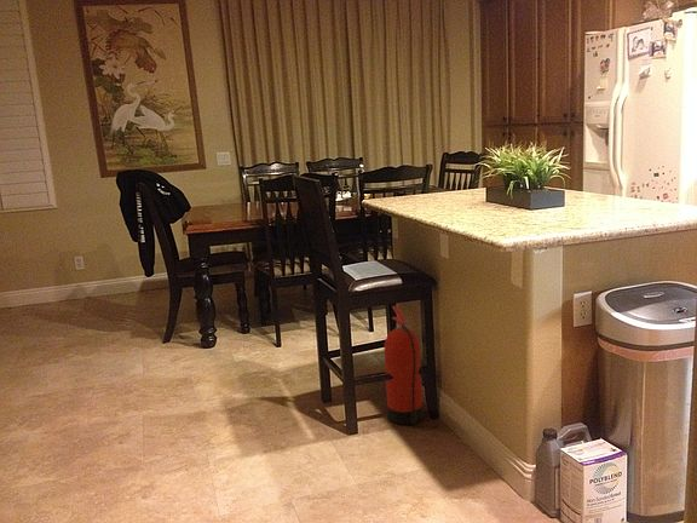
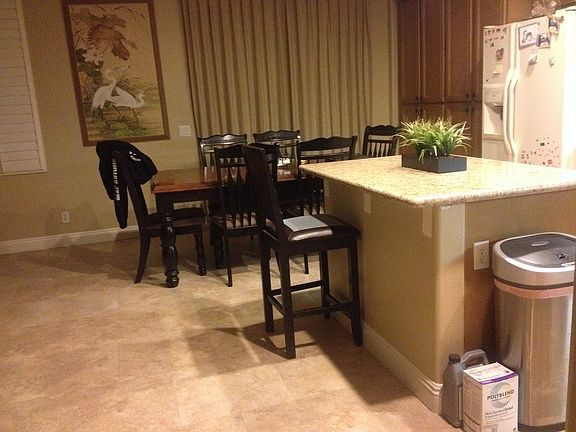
- fire extinguisher (405, 366)
